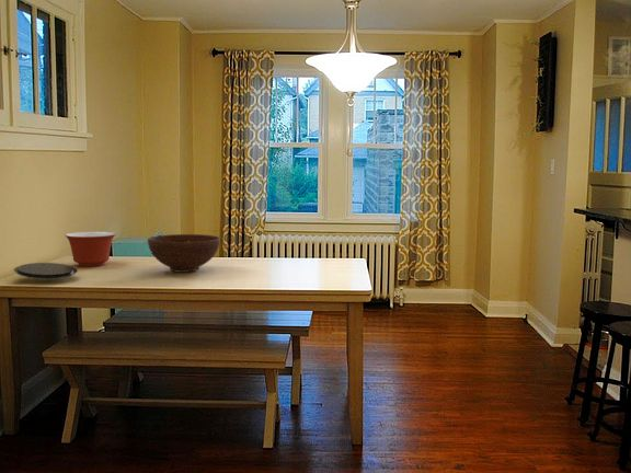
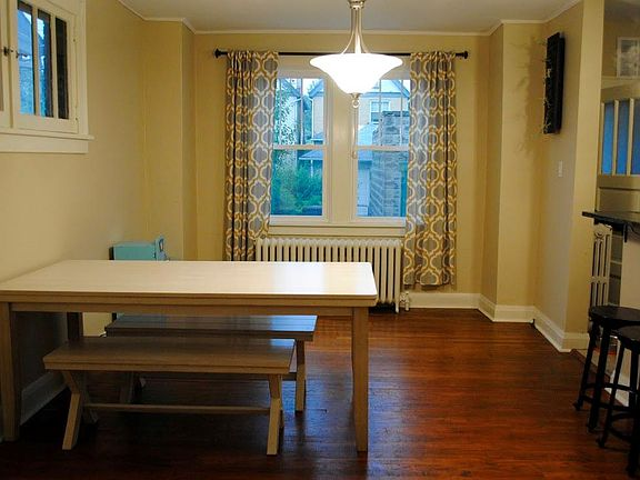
- plate (46, 273)
- fruit bowl (184, 254)
- mixing bowl (91, 249)
